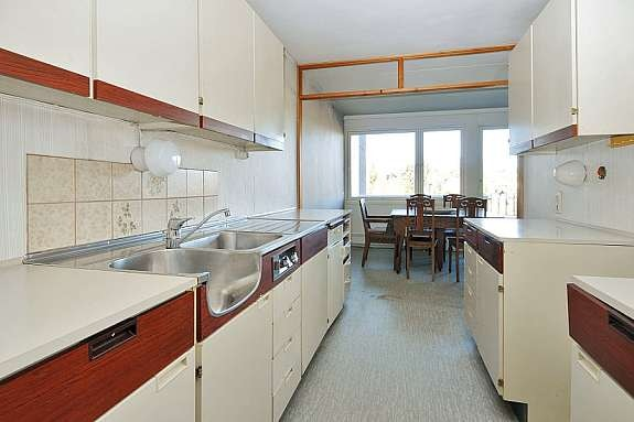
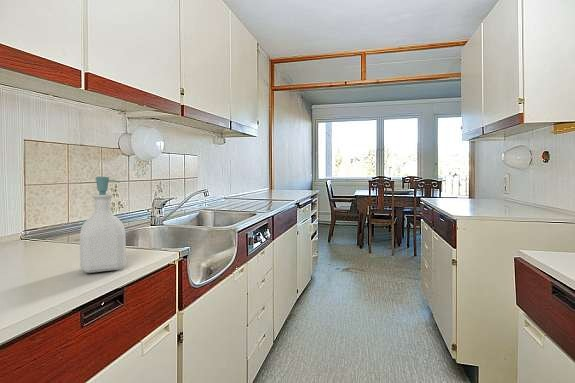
+ soap bottle (102, 222)
